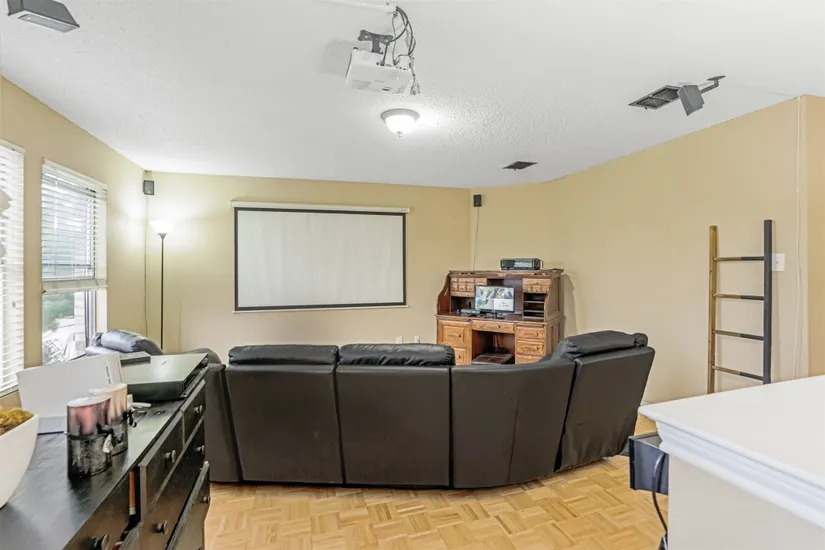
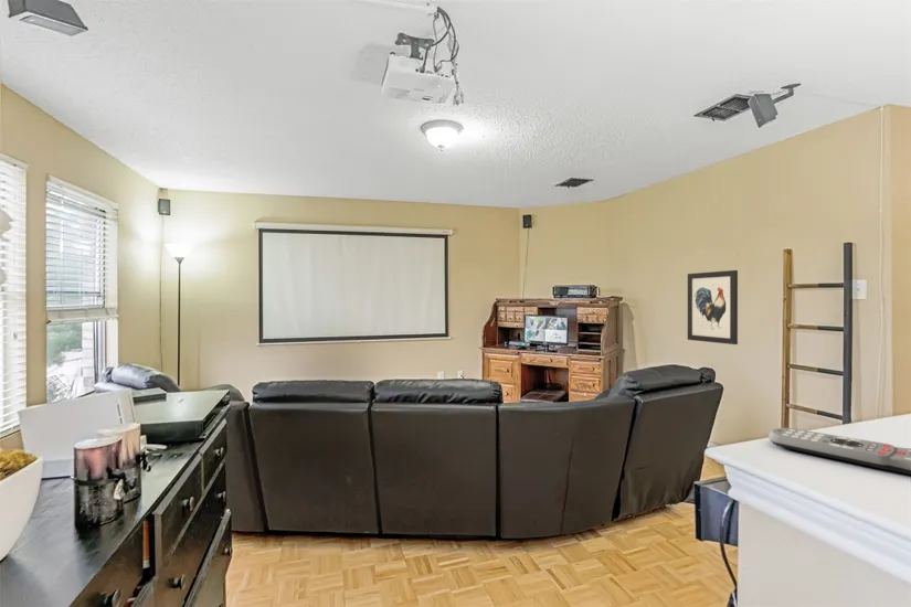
+ wall art (710, 307)
+ remote control (844, 448)
